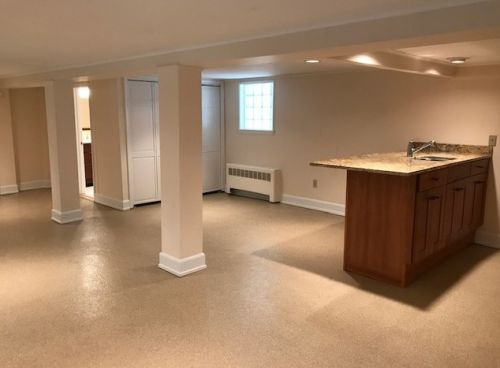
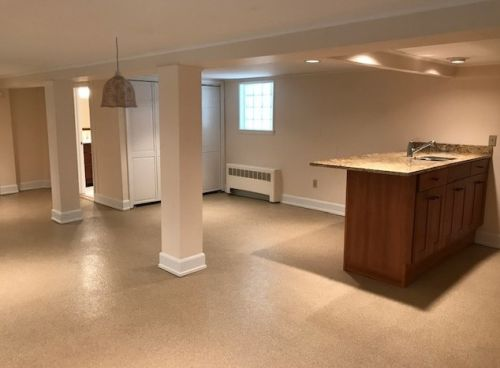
+ pendant lamp (117, 72)
